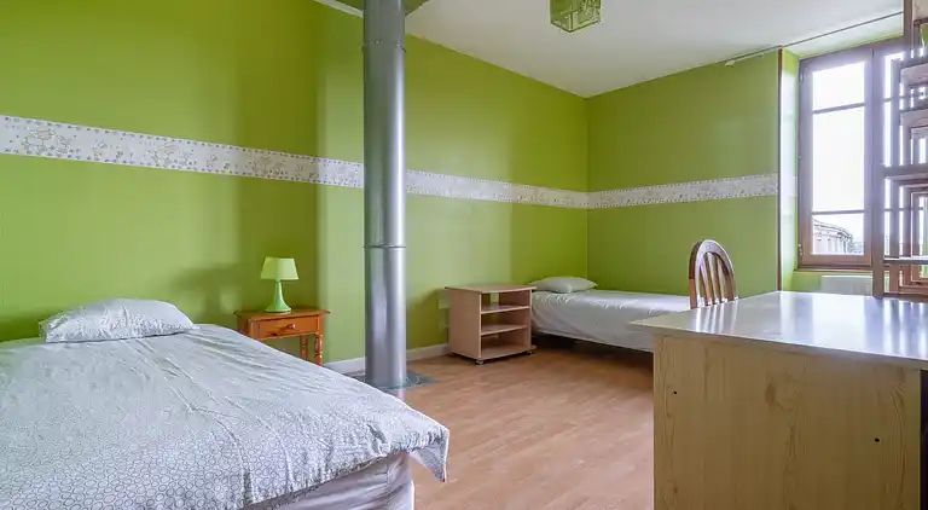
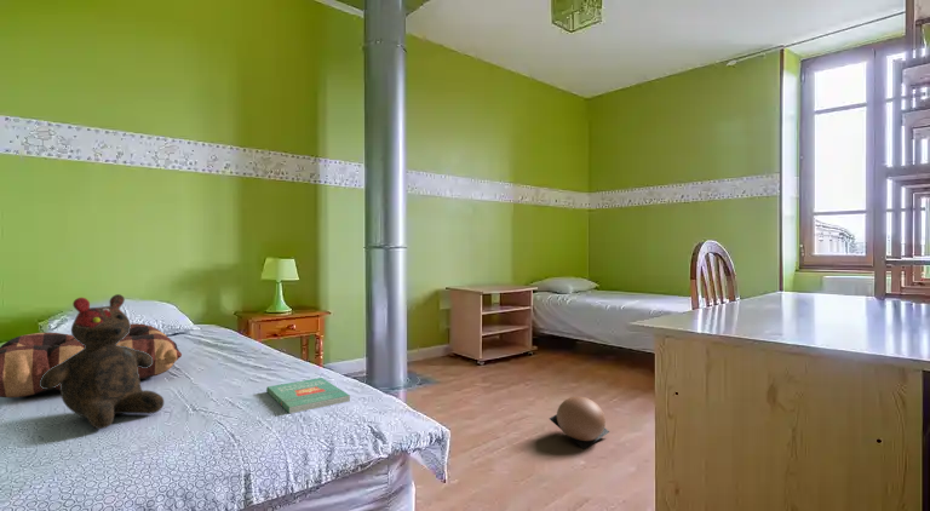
+ seat cushion (84, 348)
+ book (306, 394)
+ ball (581, 418)
+ teddy bear (110, 356)
